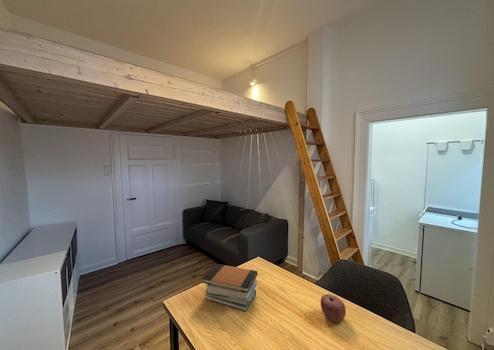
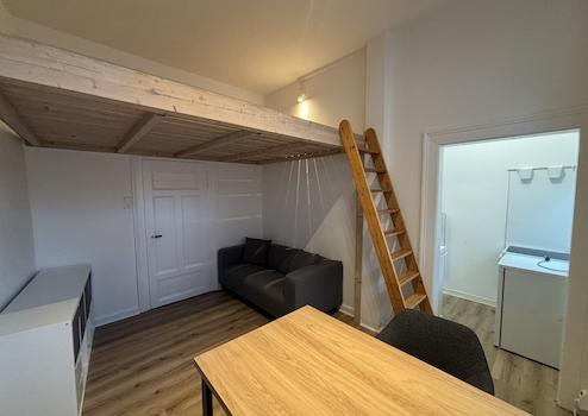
- apple (332, 308)
- book stack (231, 285)
